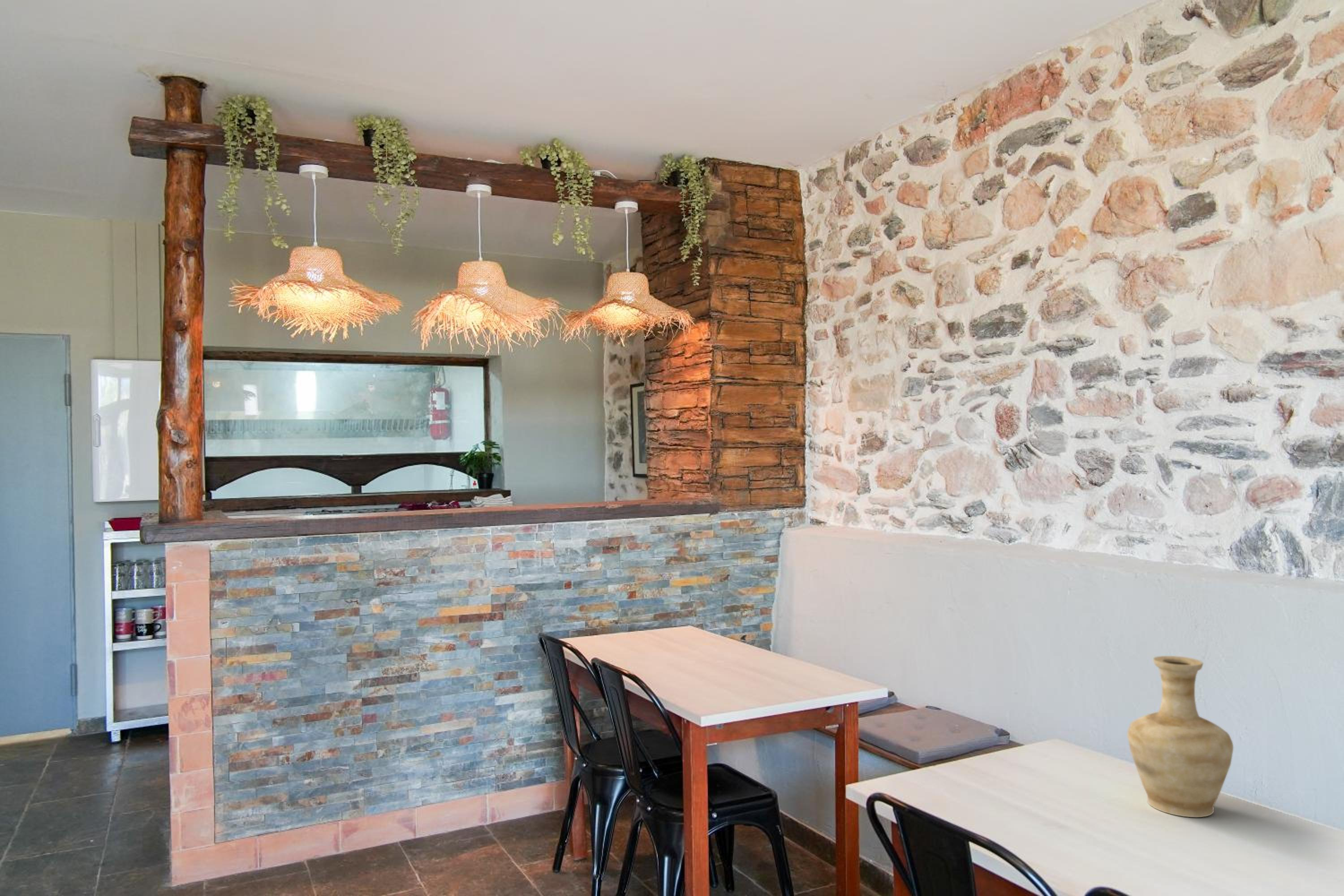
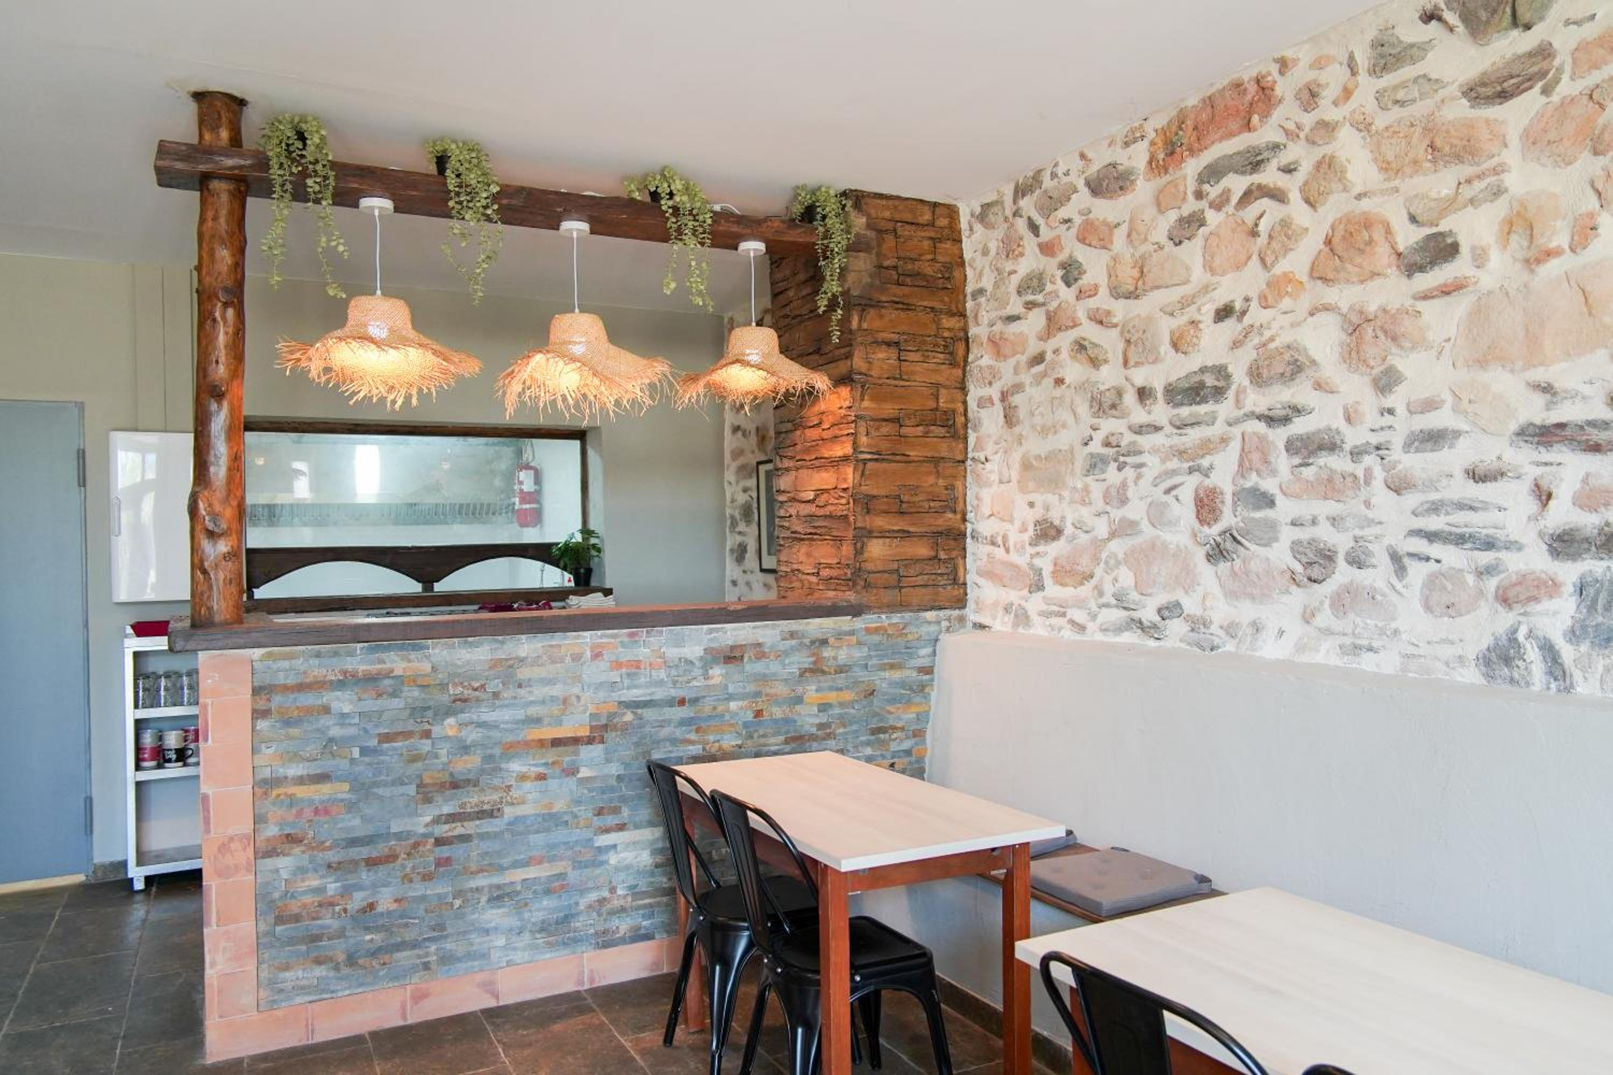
- vase (1179, 733)
